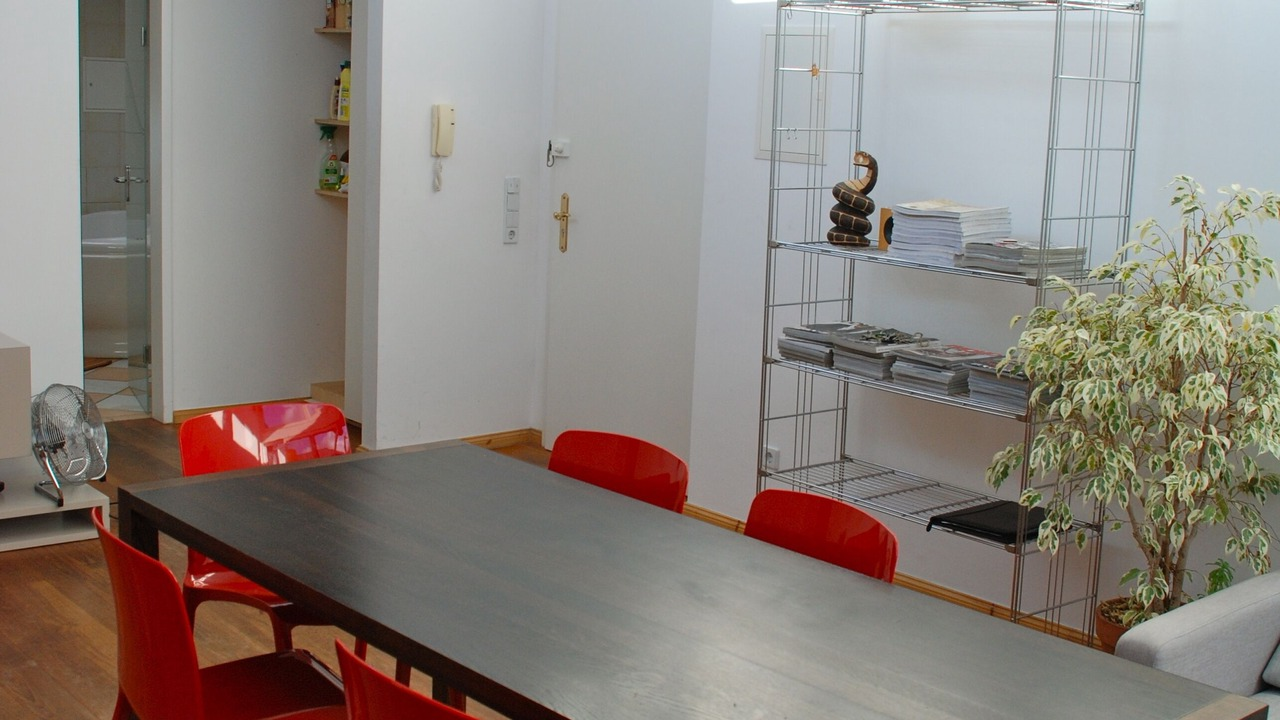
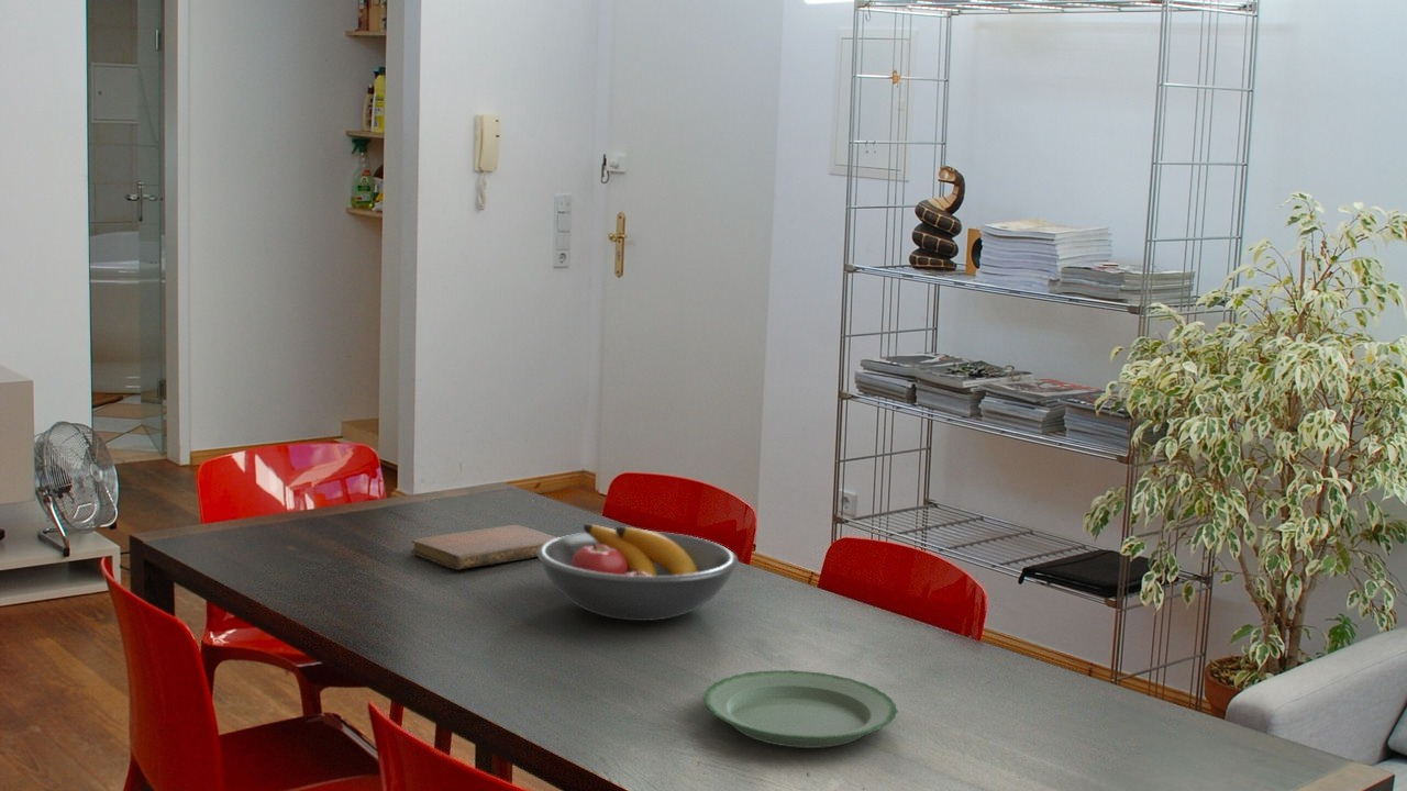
+ notebook (488, 546)
+ fruit bowl (636, 573)
+ plate (799, 712)
